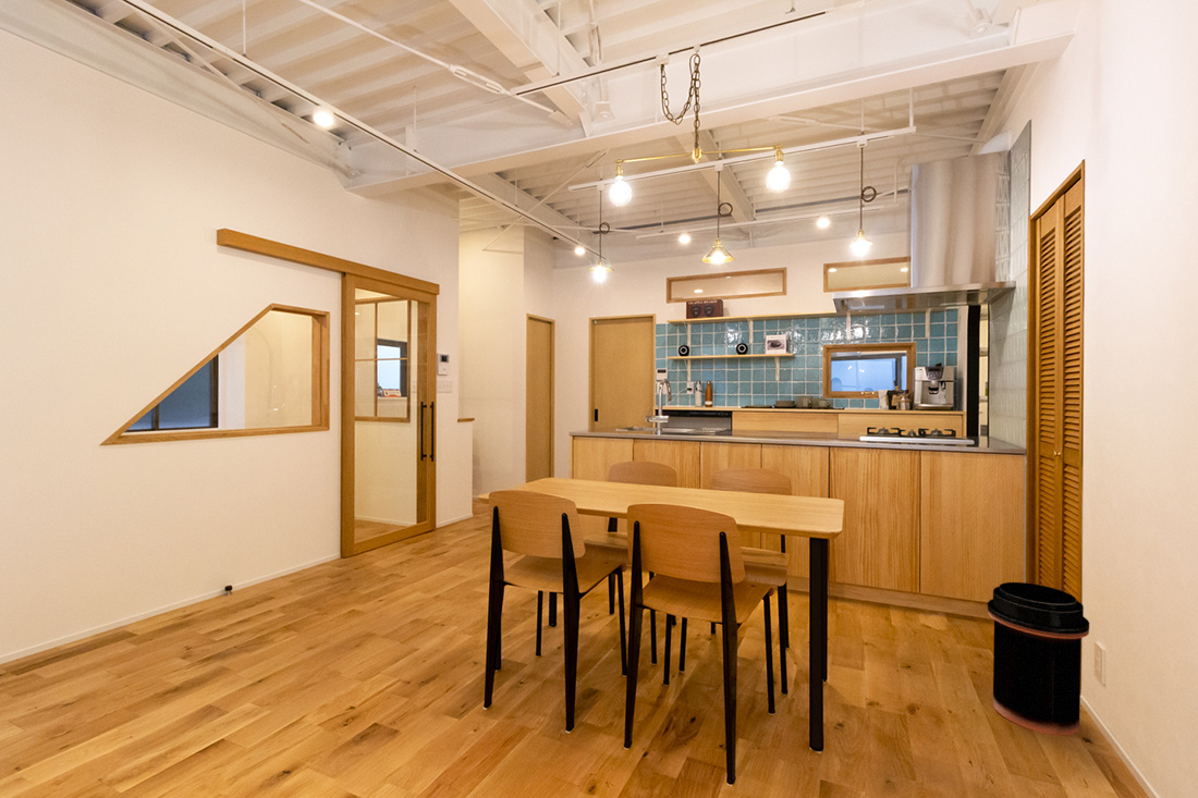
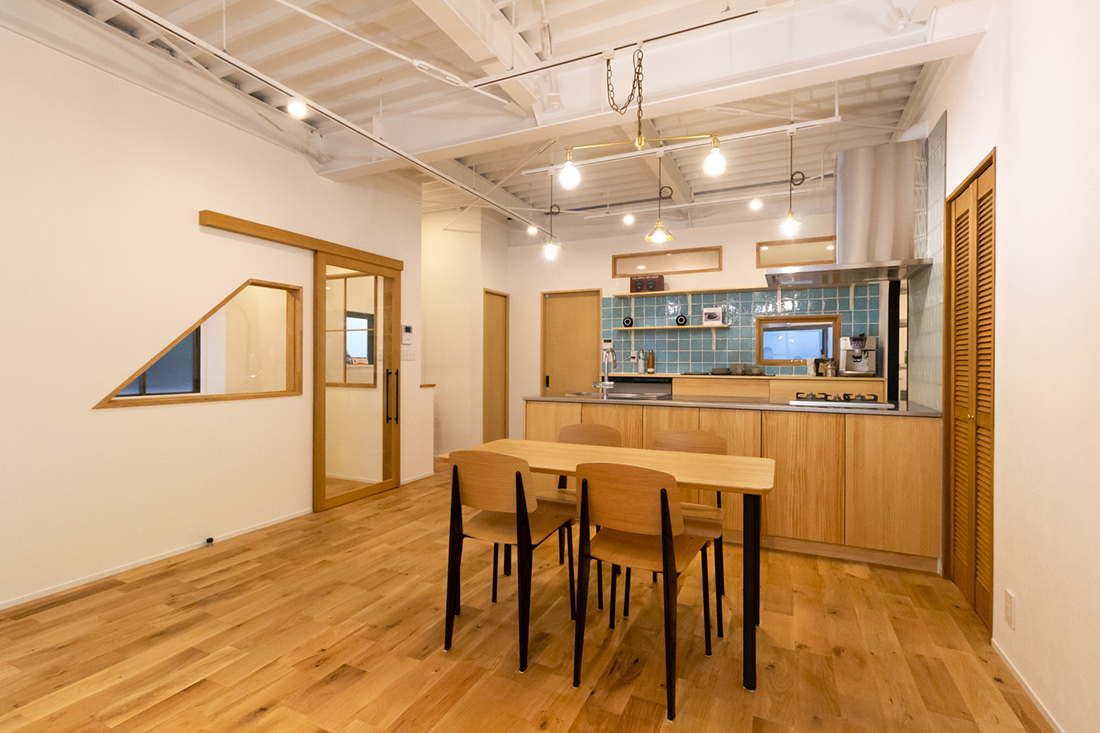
- trash can (1035, 653)
